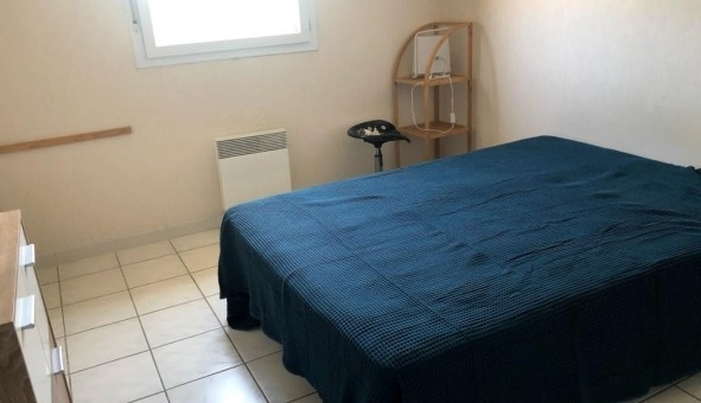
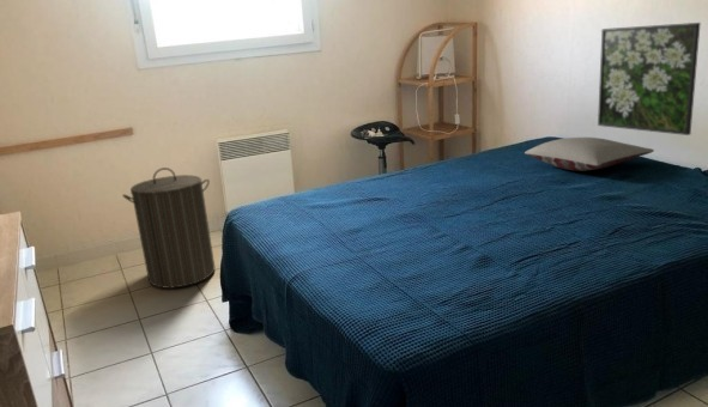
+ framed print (643, 79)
+ laundry hamper (173, 223)
+ pillow (587, 151)
